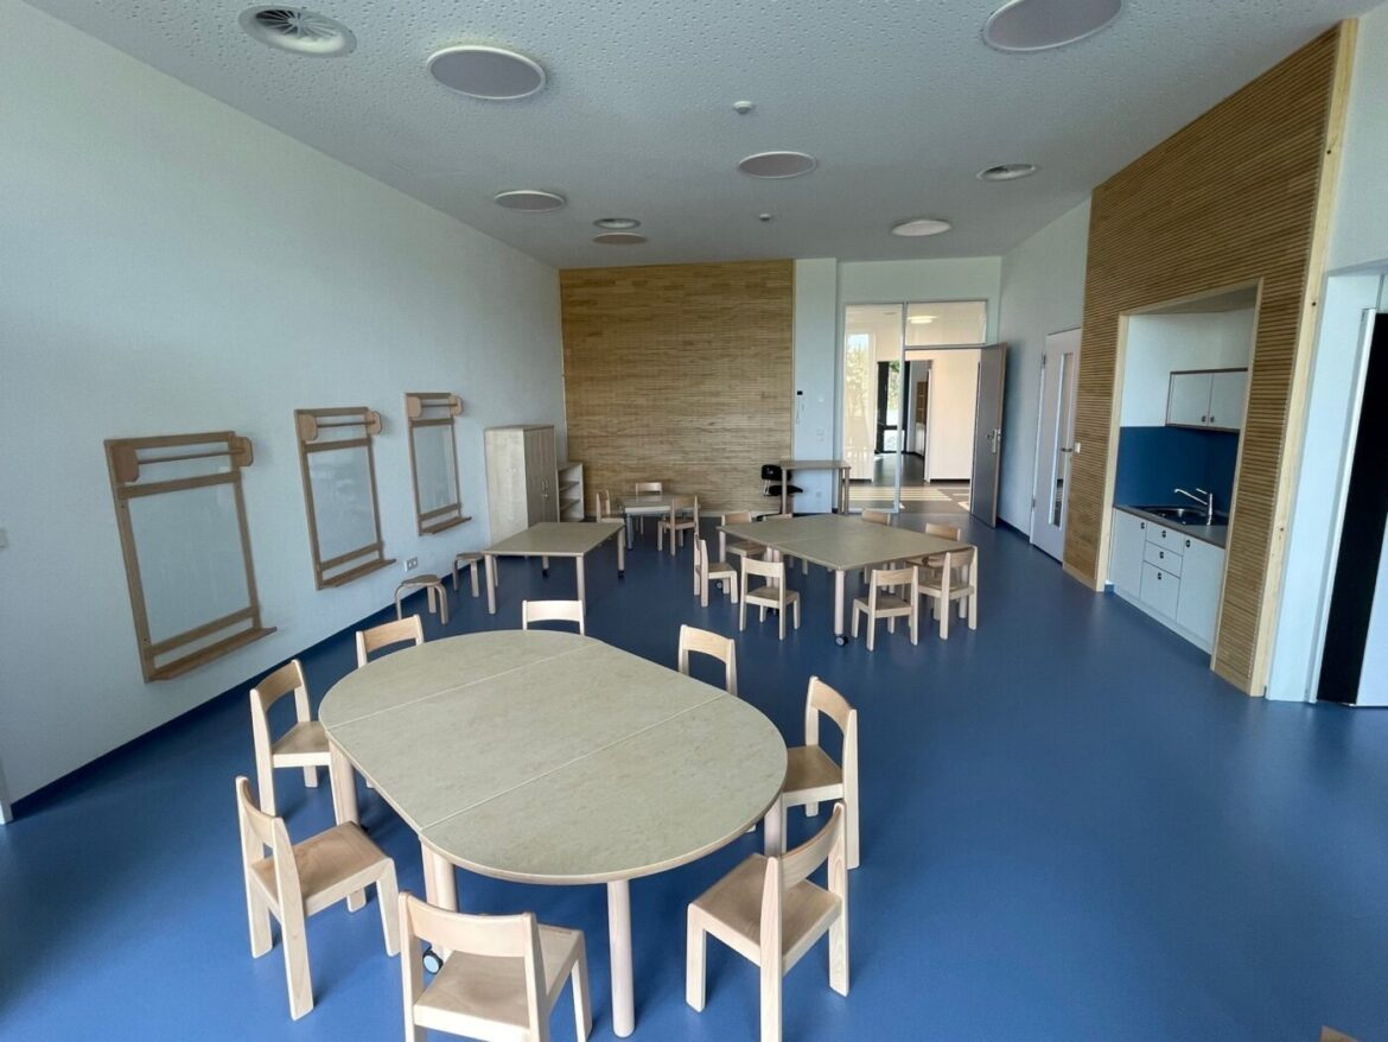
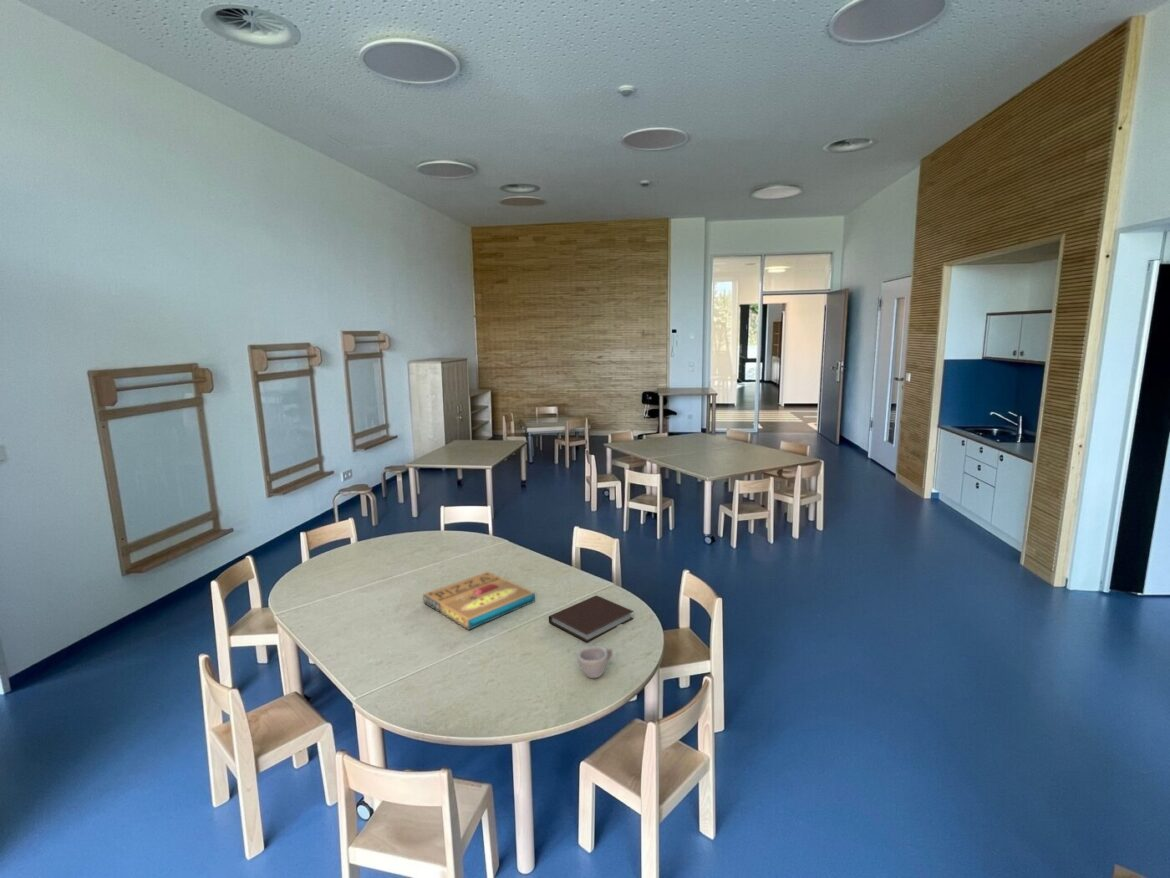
+ cup (596, 662)
+ notebook (591, 616)
+ pizza box (479, 597)
